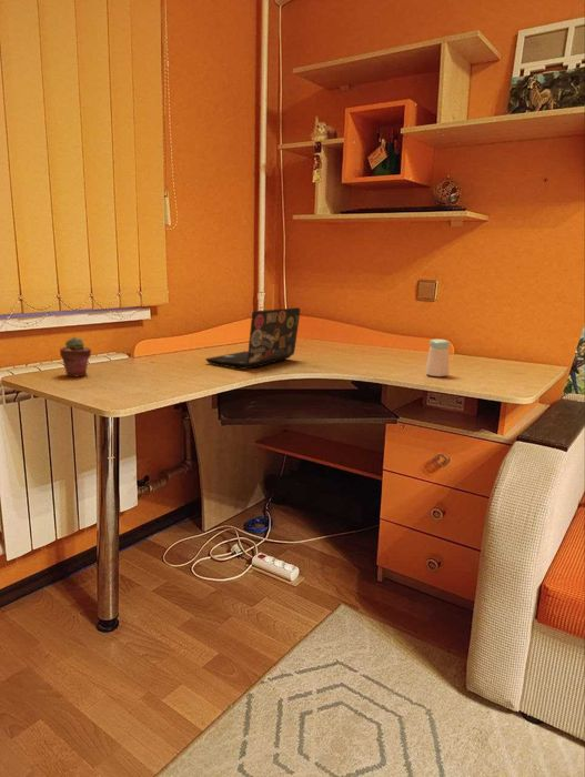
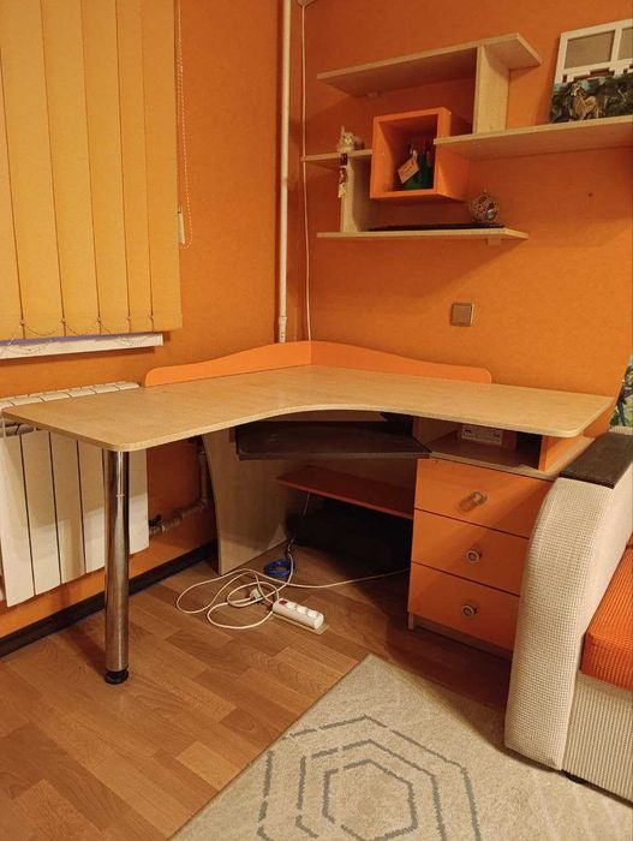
- potted succulent (75, 355)
- salt shaker (437, 357)
- laptop (253, 334)
